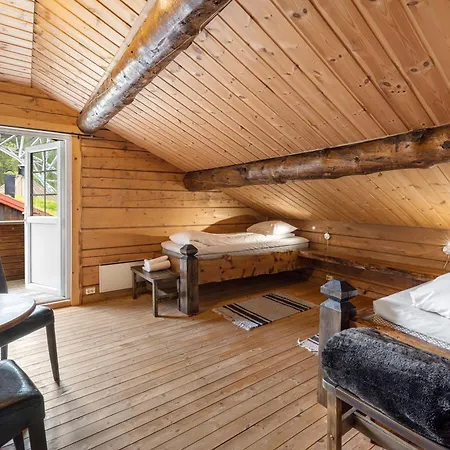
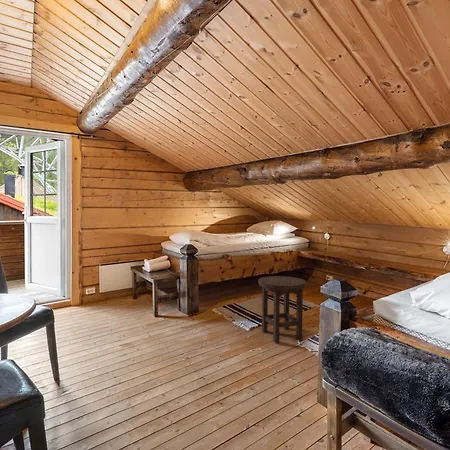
+ stool (279, 307)
